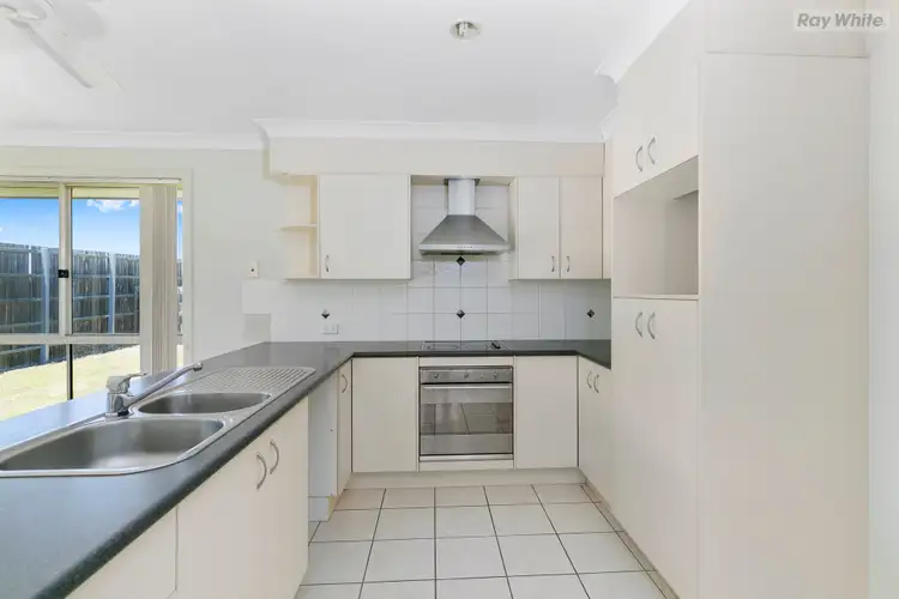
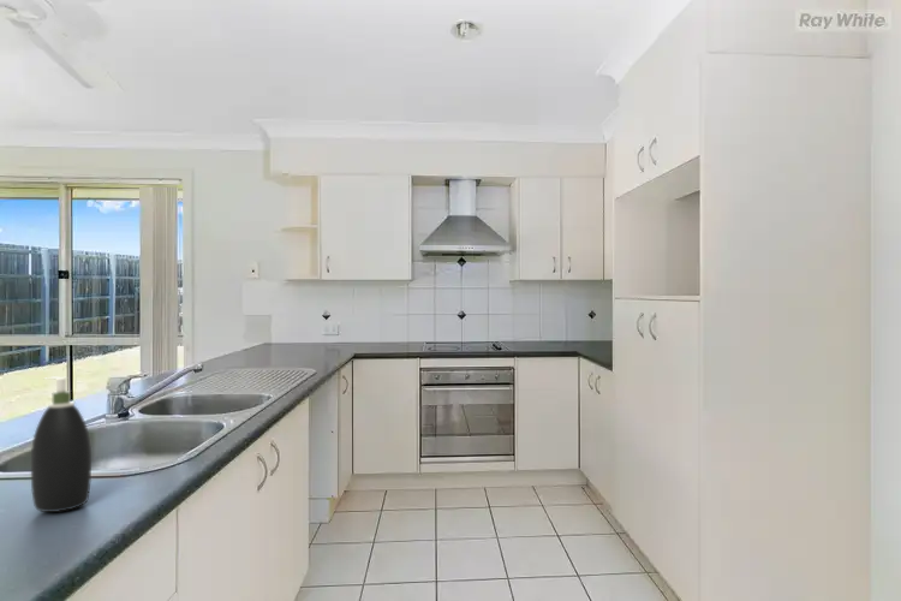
+ soap dispenser (61, 442)
